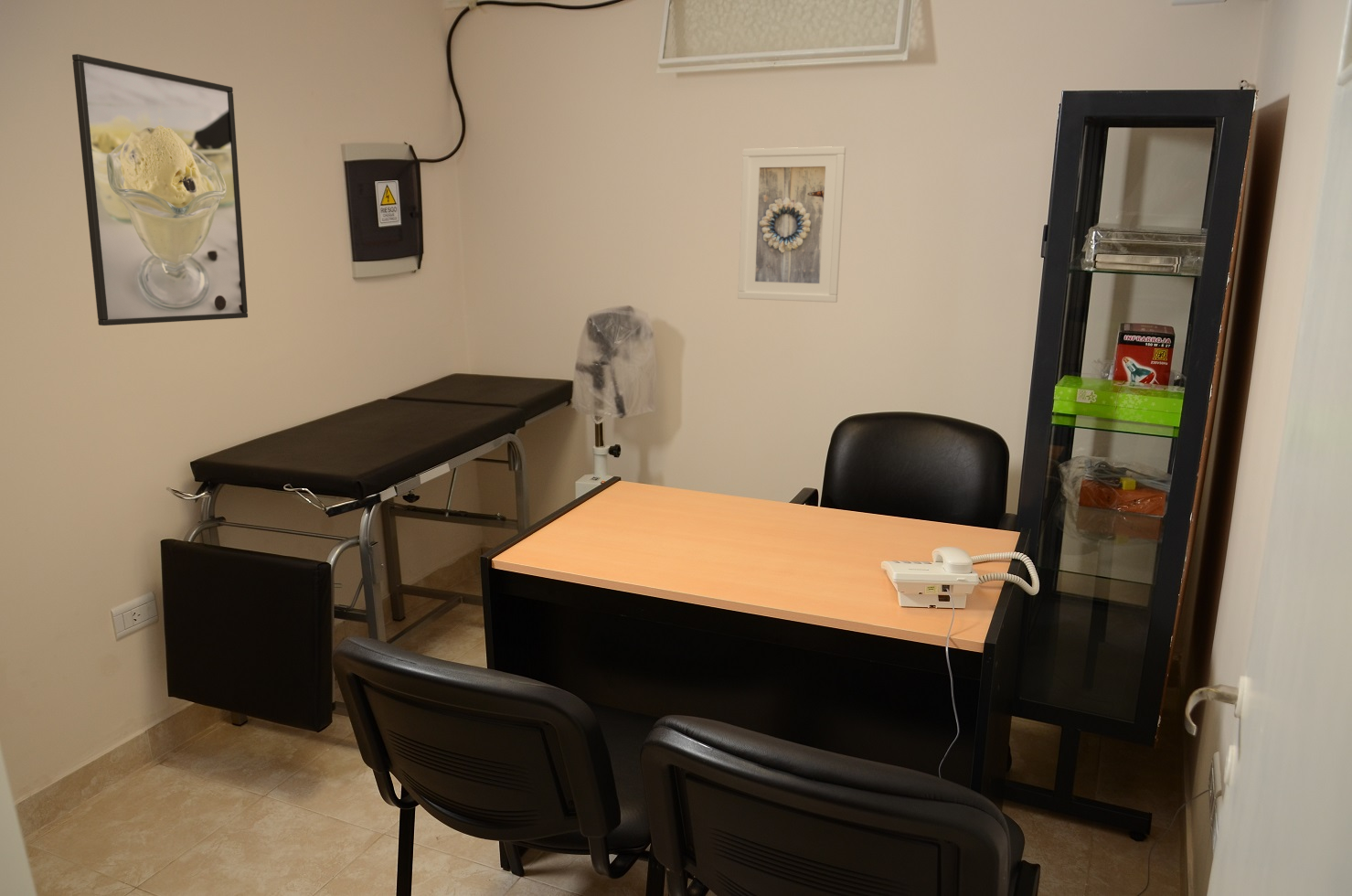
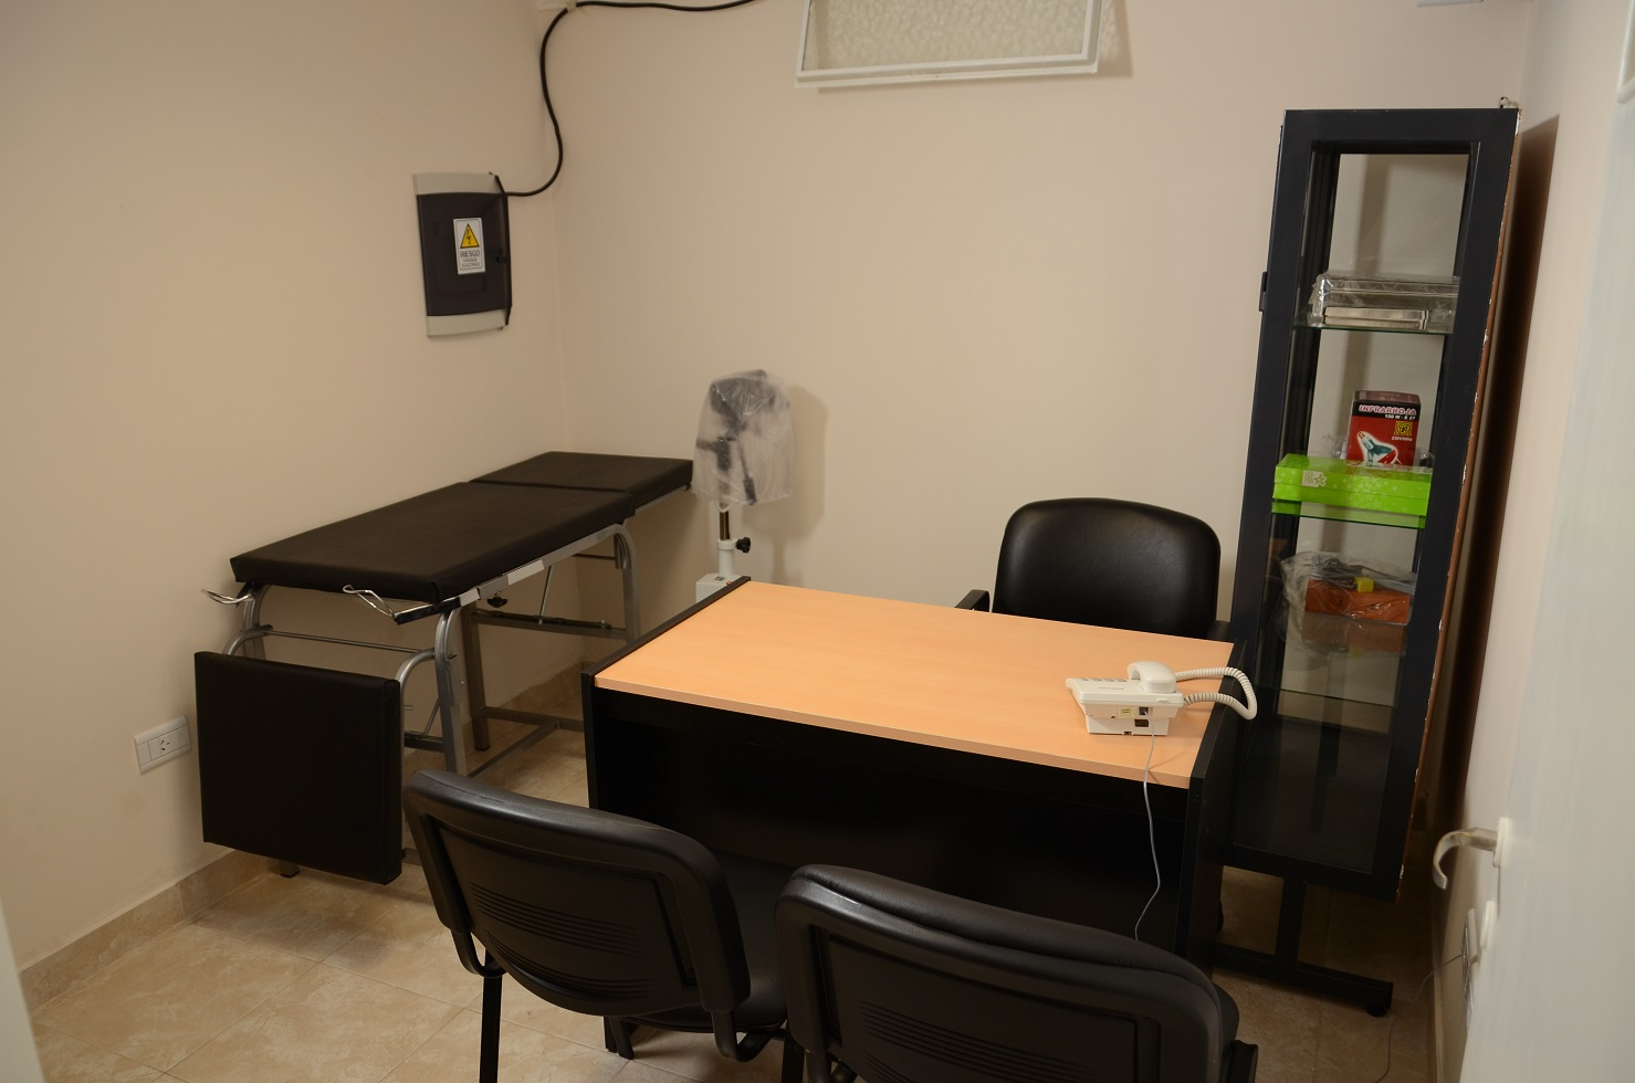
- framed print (790, 225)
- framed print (169, 199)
